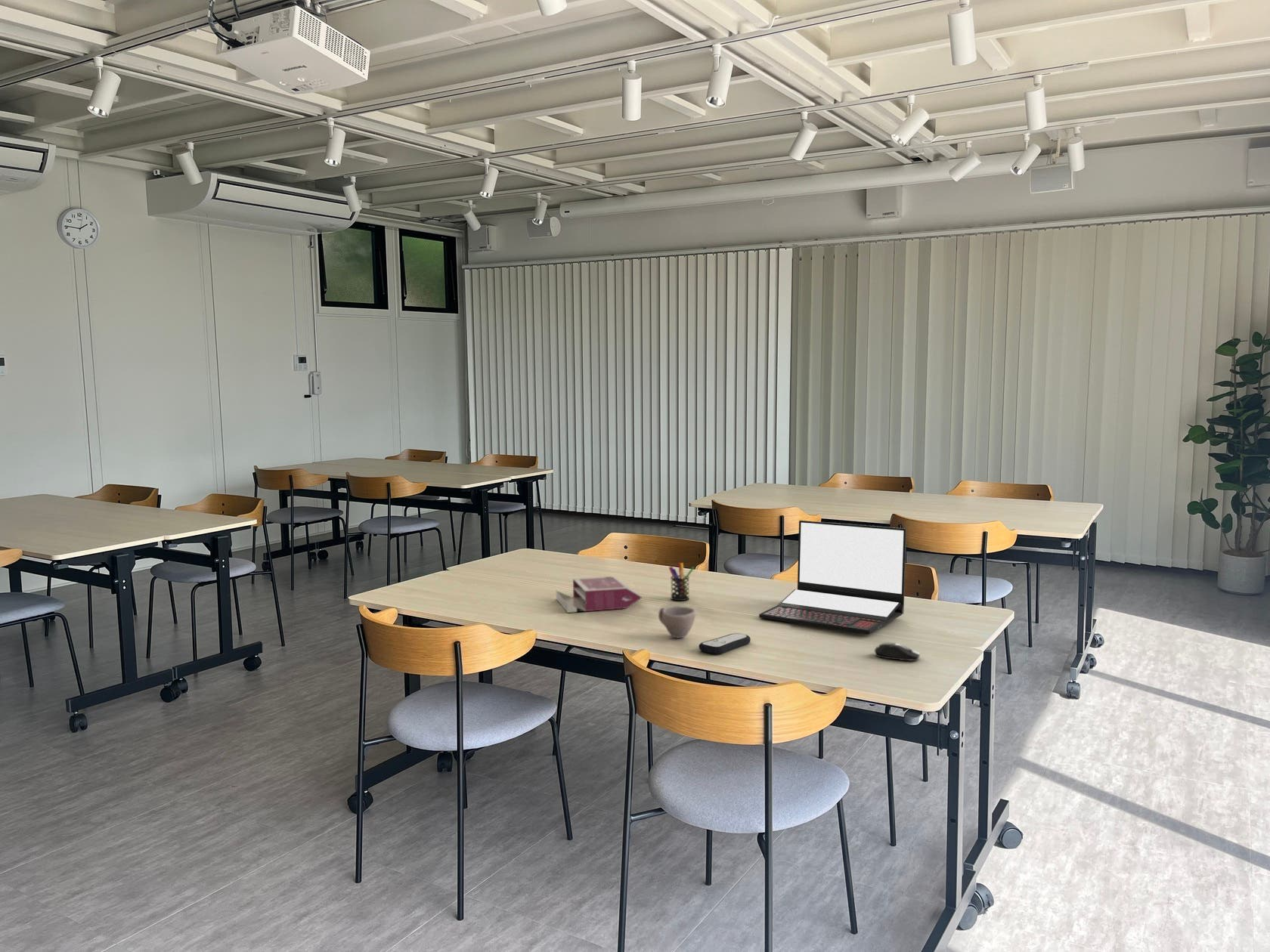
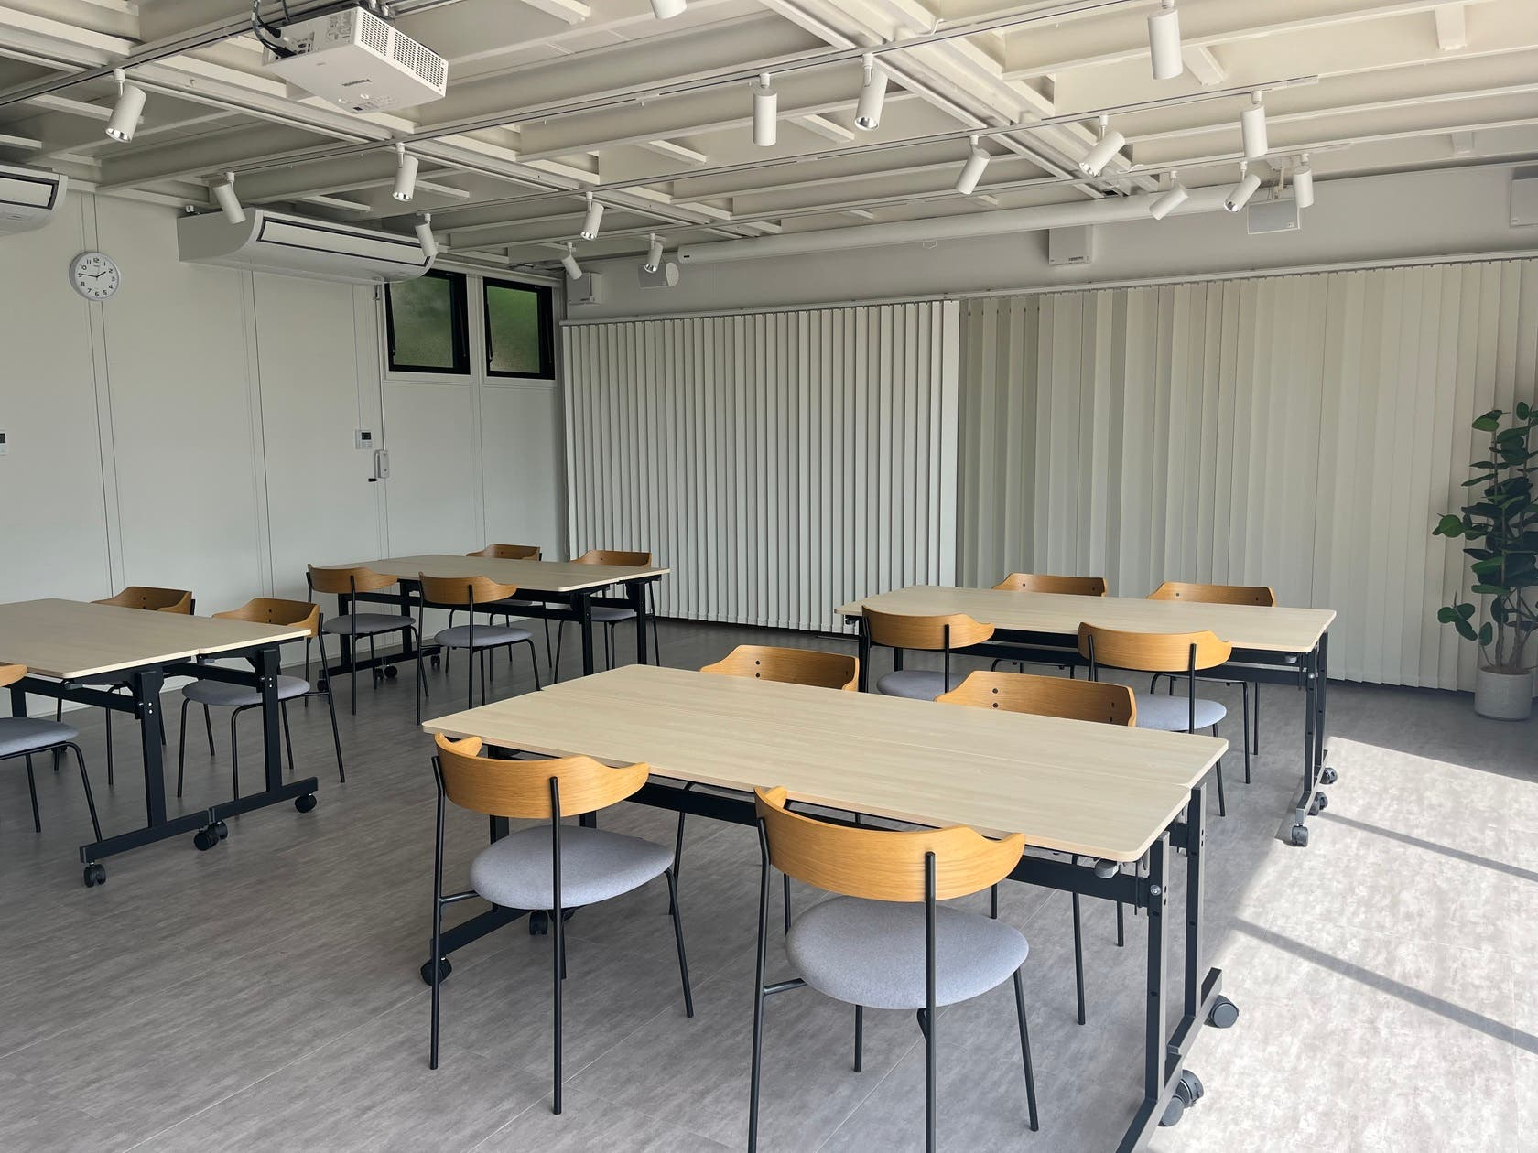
- laptop (832, 573)
- remote control (726, 642)
- cup (674, 622)
- book (598, 593)
- computer mouse (898, 651)
- pen holder (682, 580)
